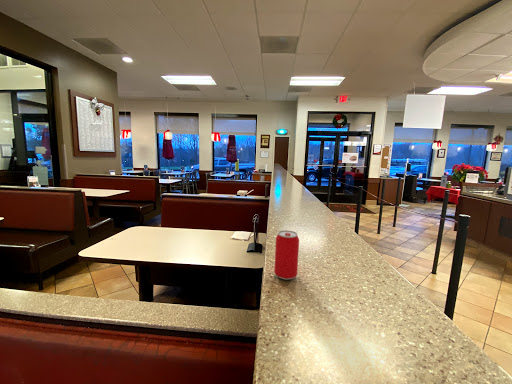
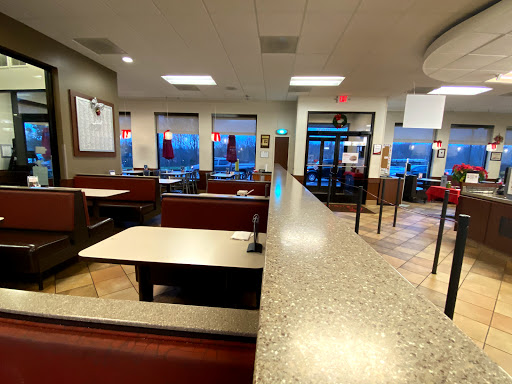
- beverage can (286, 254)
